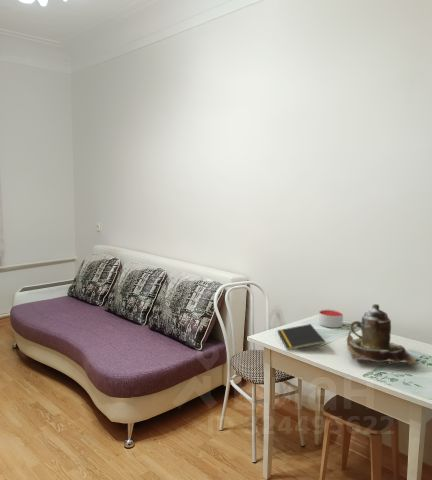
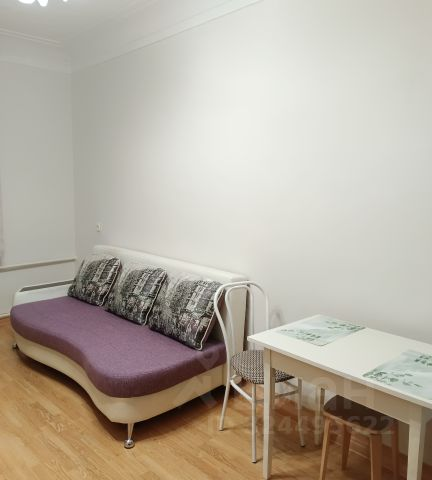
- notepad (299, 336)
- candle (330, 318)
- teapot (380, 331)
